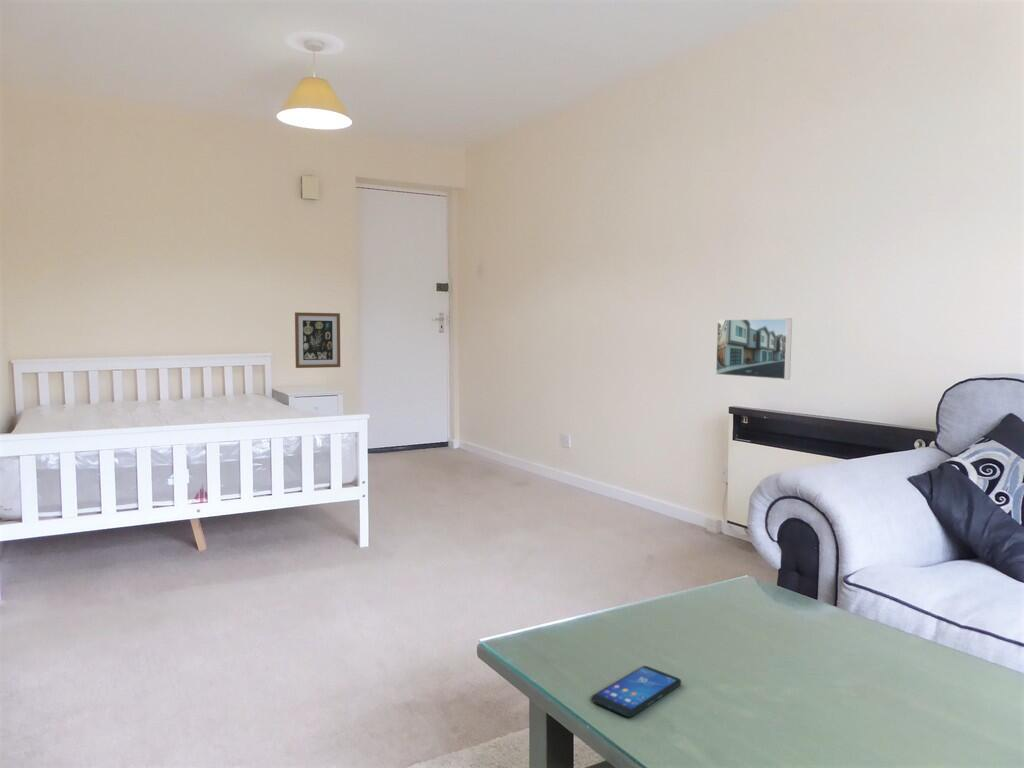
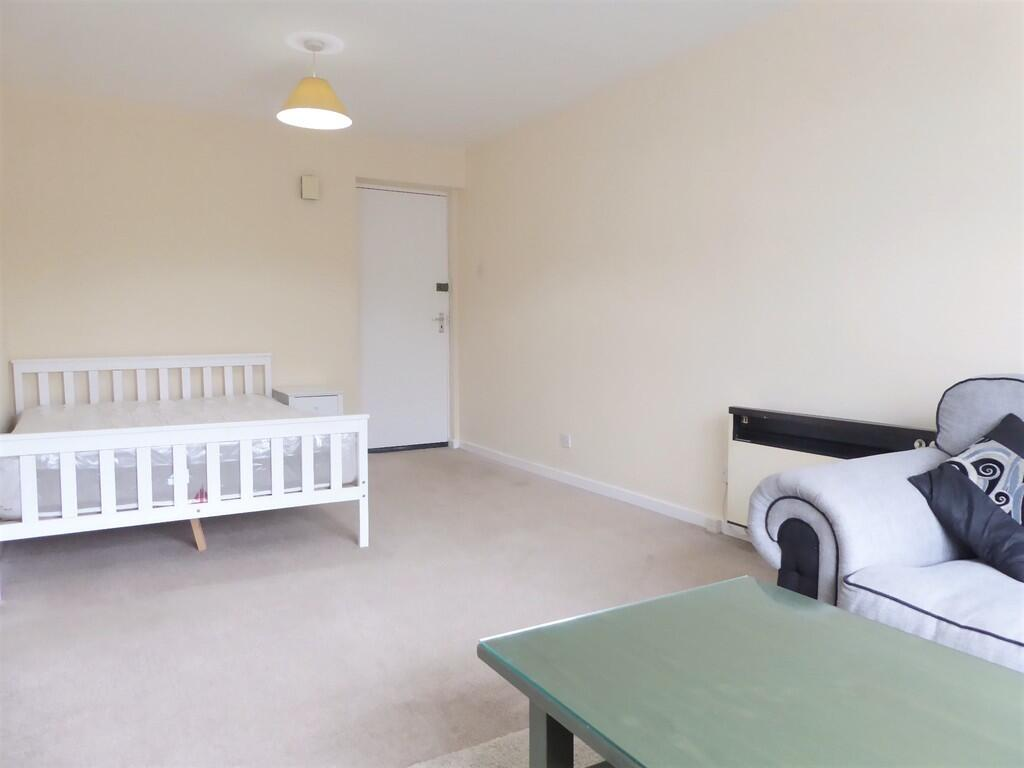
- wall art (318, 340)
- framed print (751, 348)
- smartphone (637, 689)
